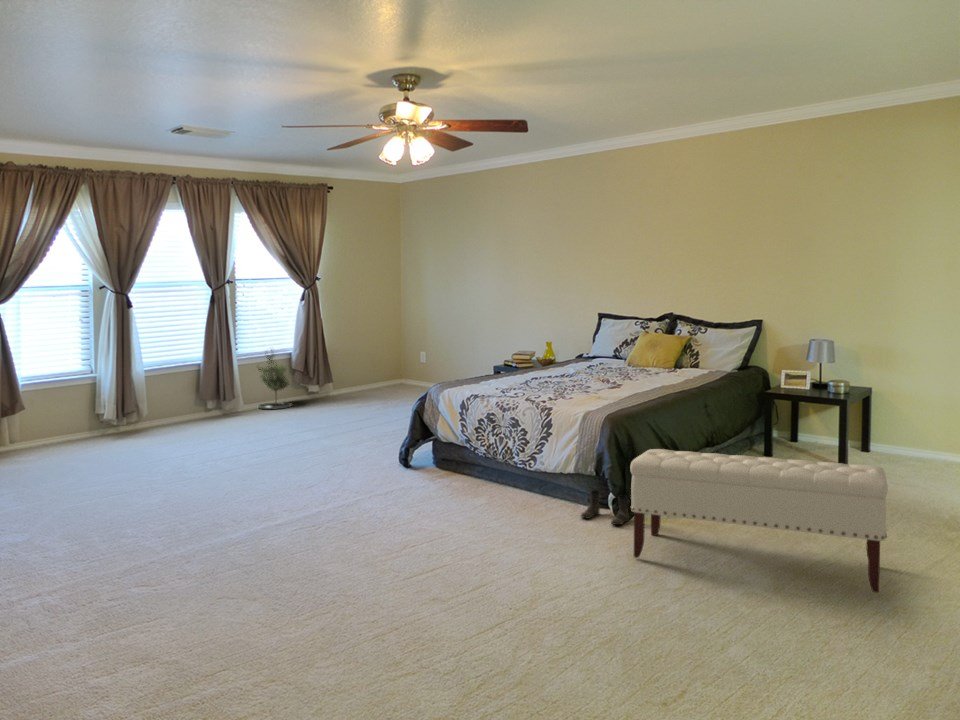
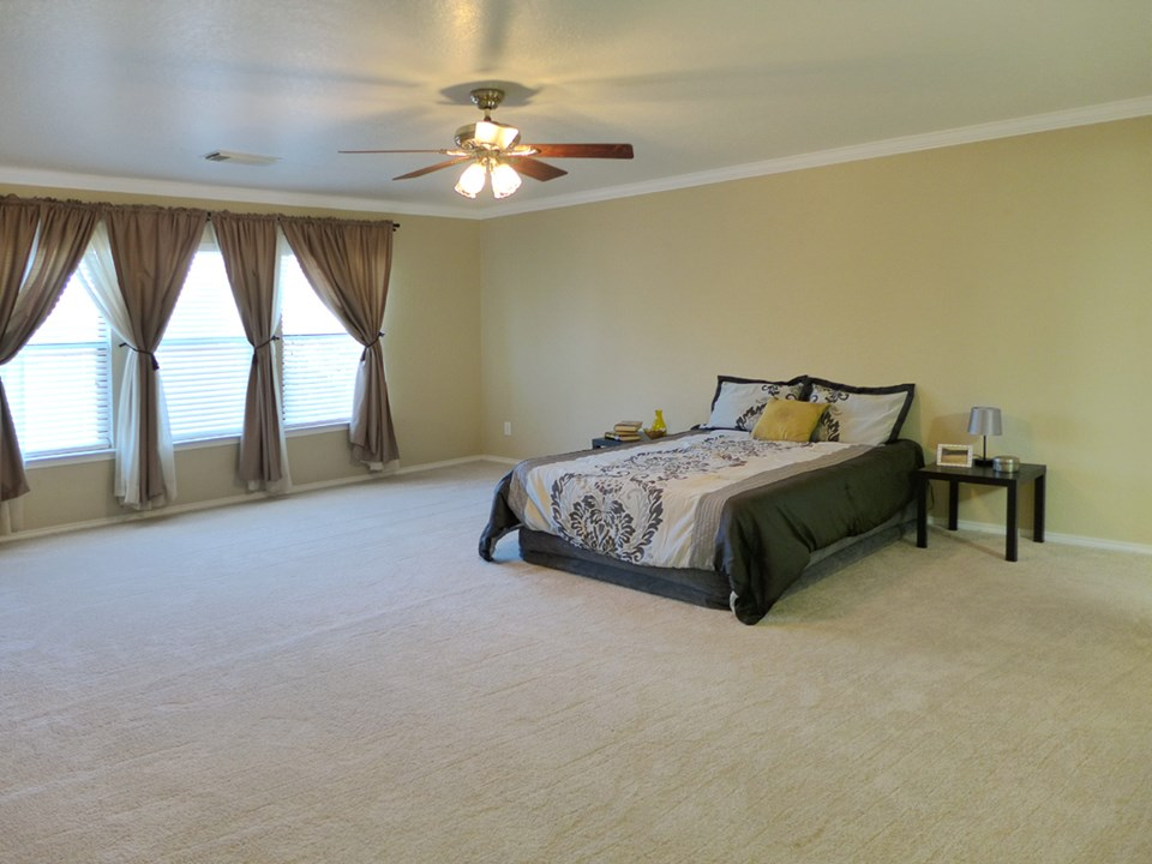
- bench (753, 511)
- potted tree (275, 376)
- boots (599, 507)
